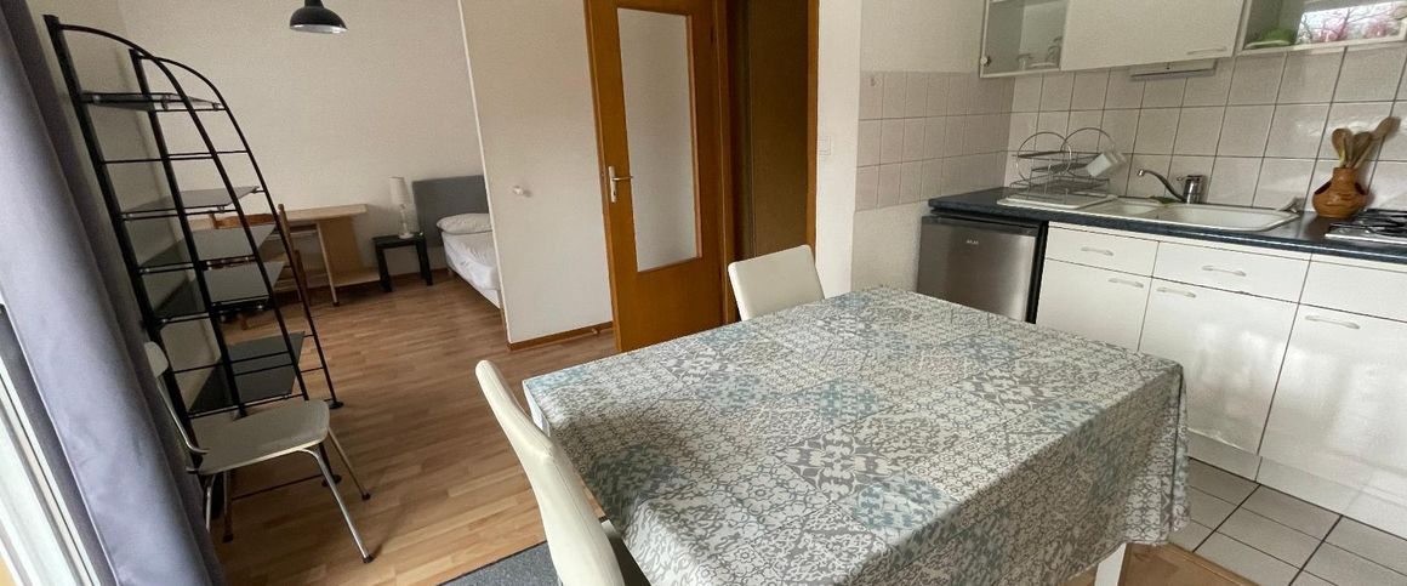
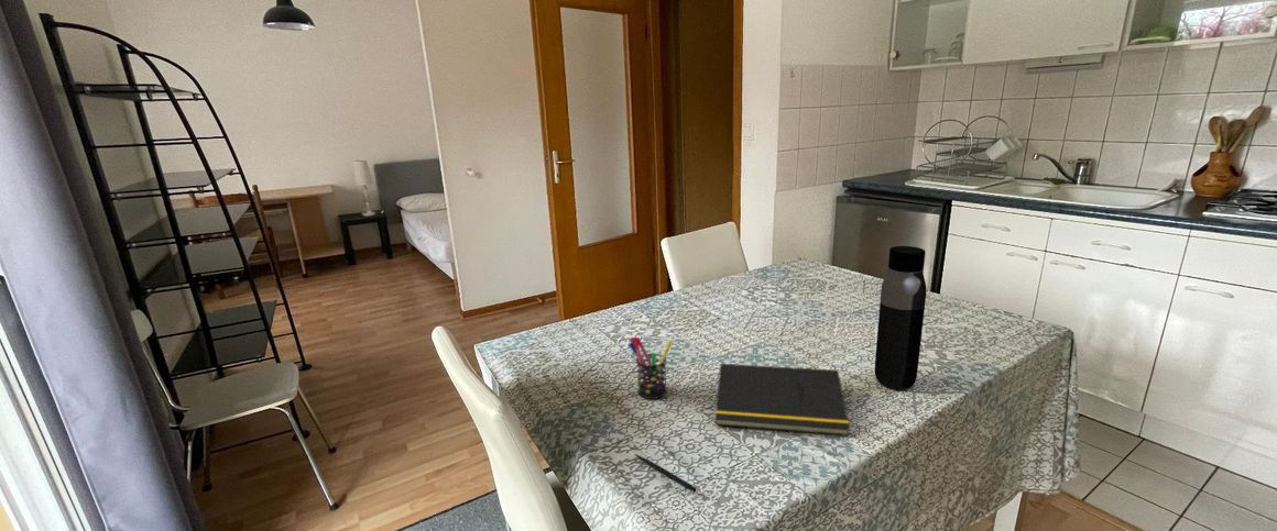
+ pen holder (650, 365)
+ notepad (778, 396)
+ pen (663, 469)
+ water bottle (901, 318)
